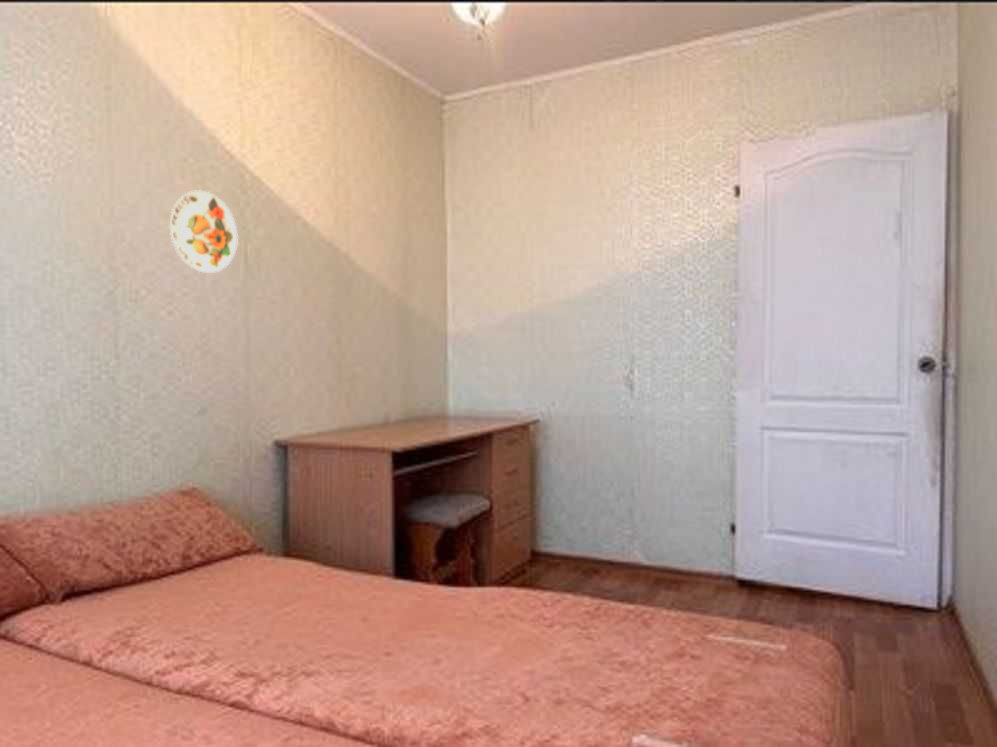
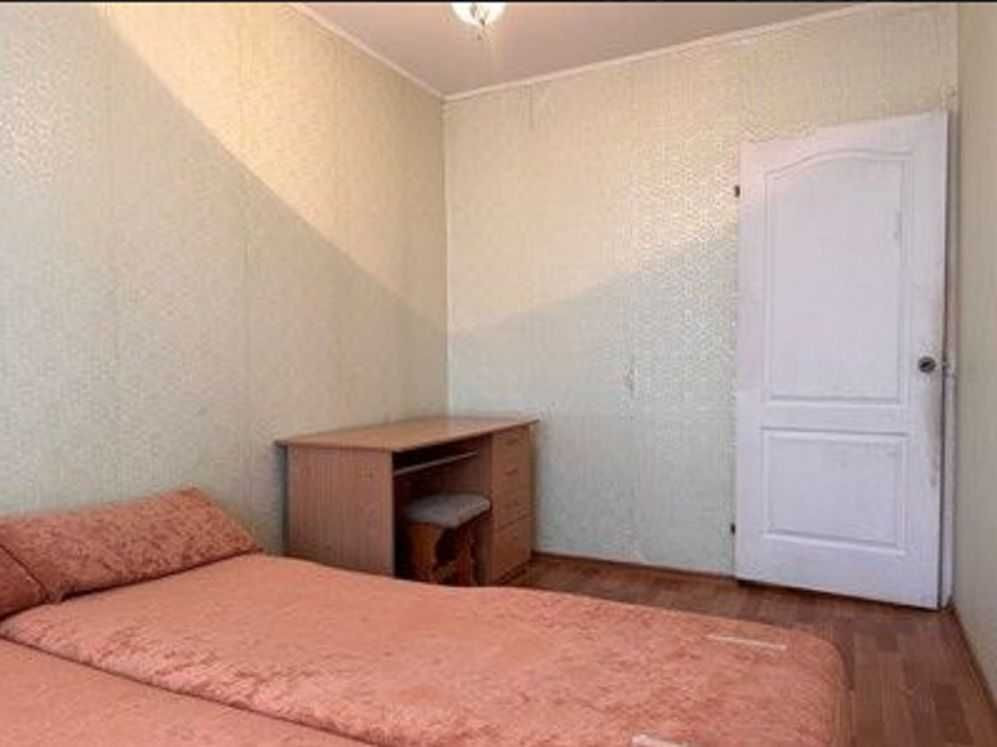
- decorative plate (204, 232)
